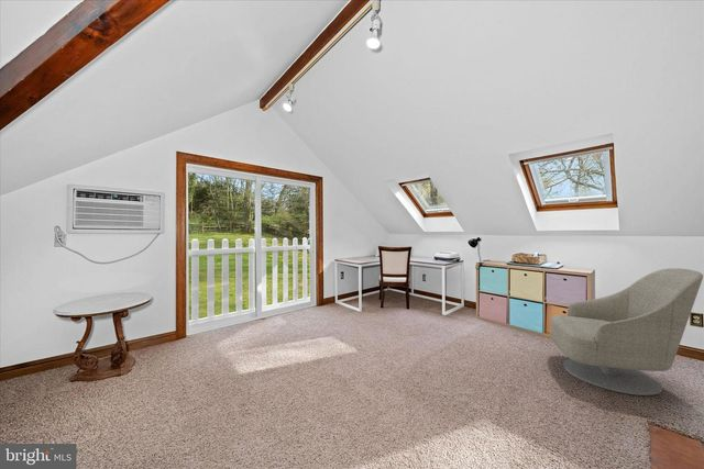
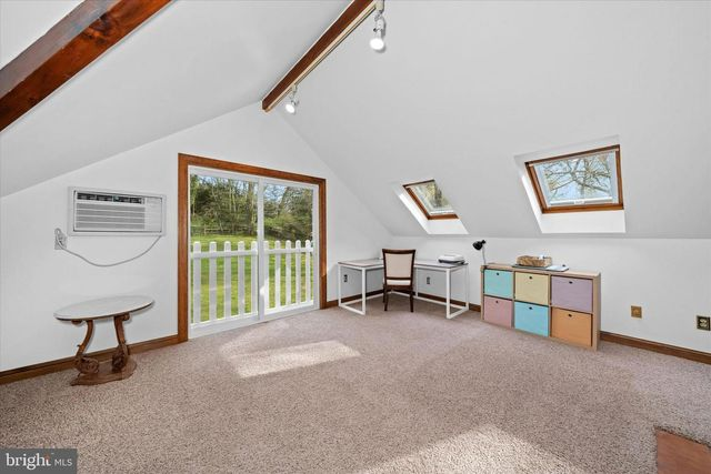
- armchair (618, 322)
